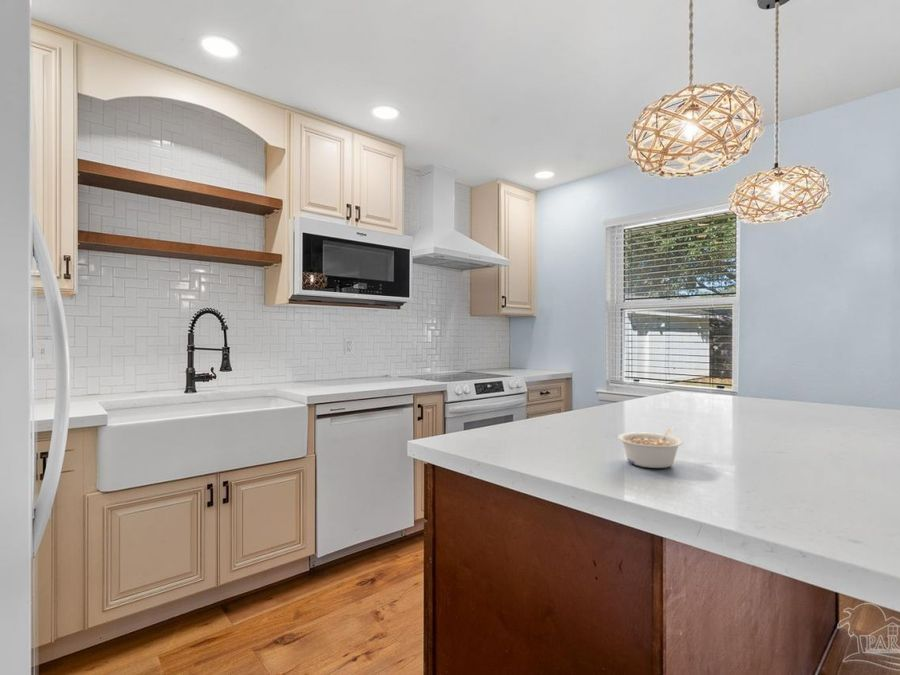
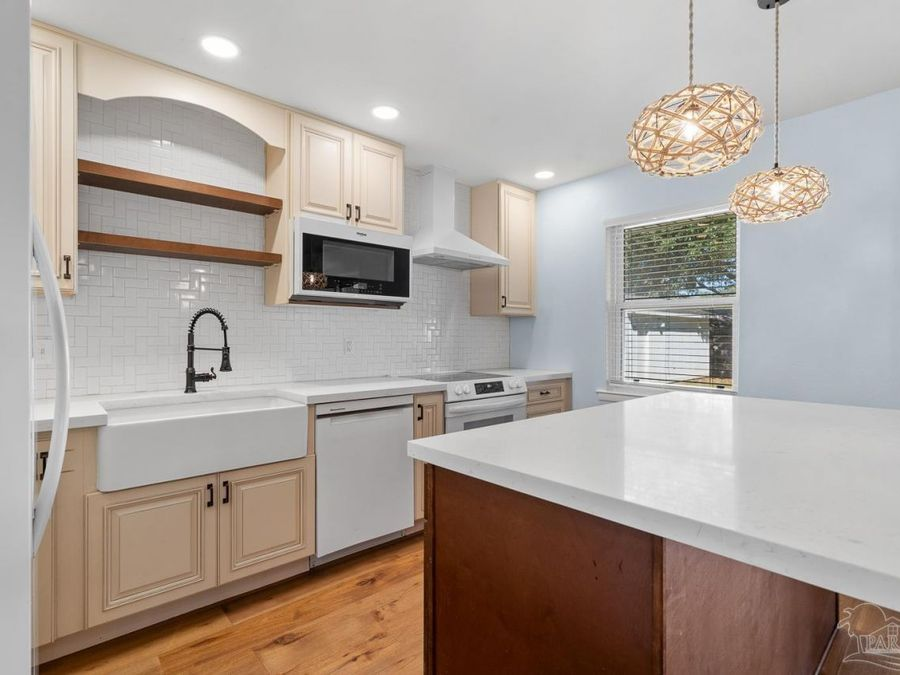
- legume (649, 447)
